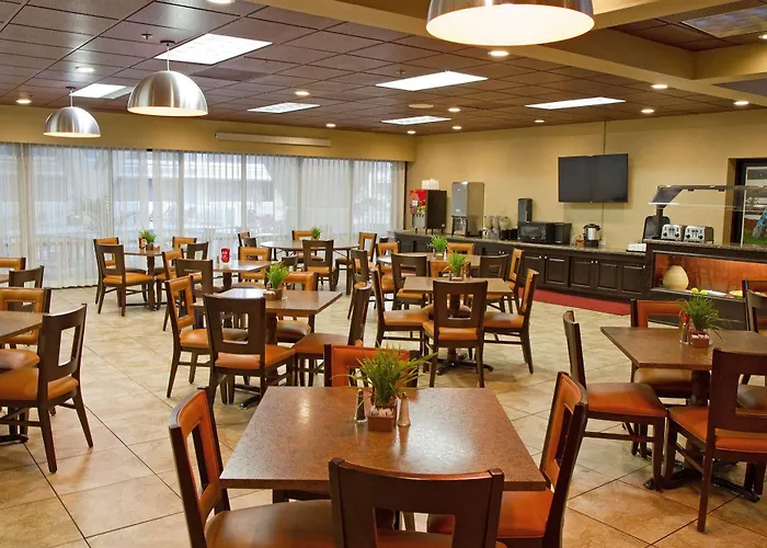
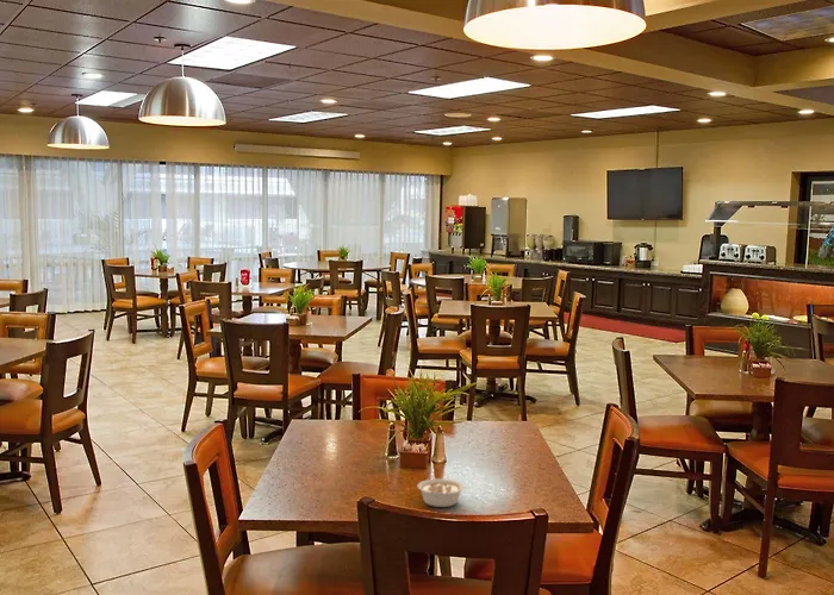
+ legume (442, 491)
